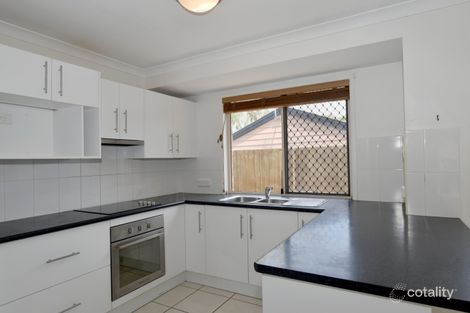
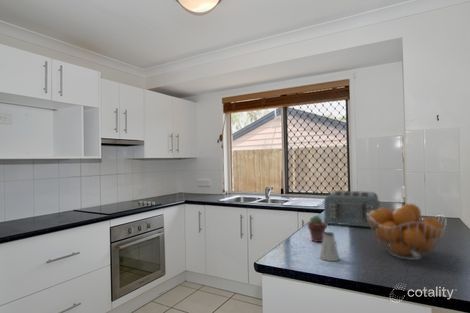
+ potted succulent (317, 228)
+ toaster (352, 207)
+ saltshaker (329, 245)
+ fruit basket (404, 229)
